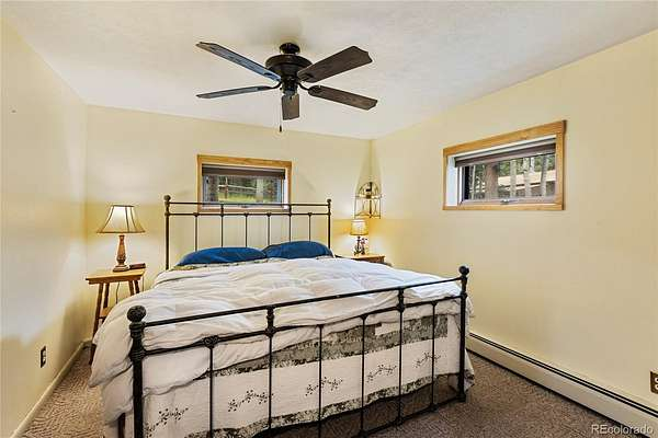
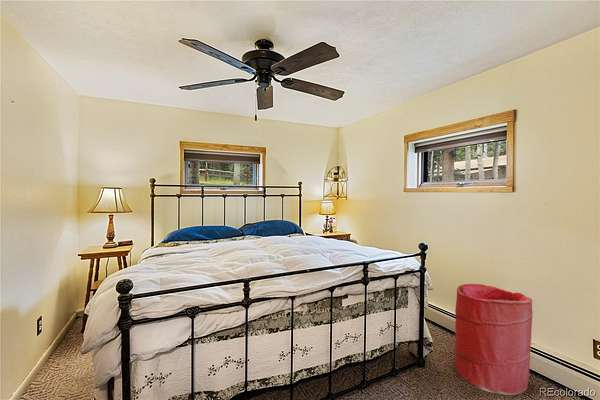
+ laundry hamper (491, 332)
